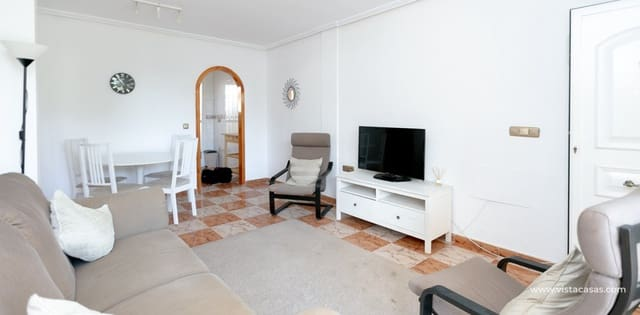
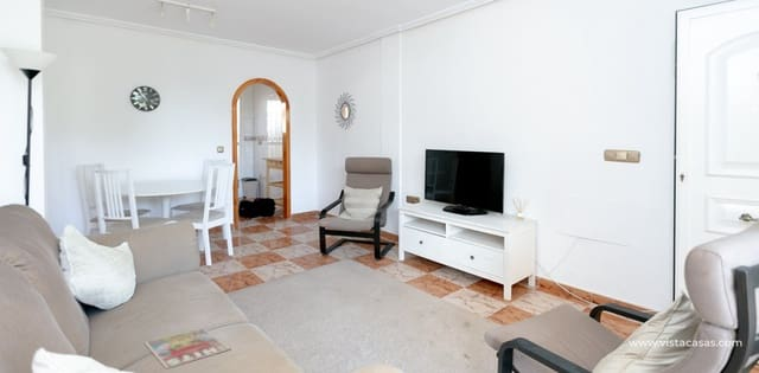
+ magazine (186, 345)
